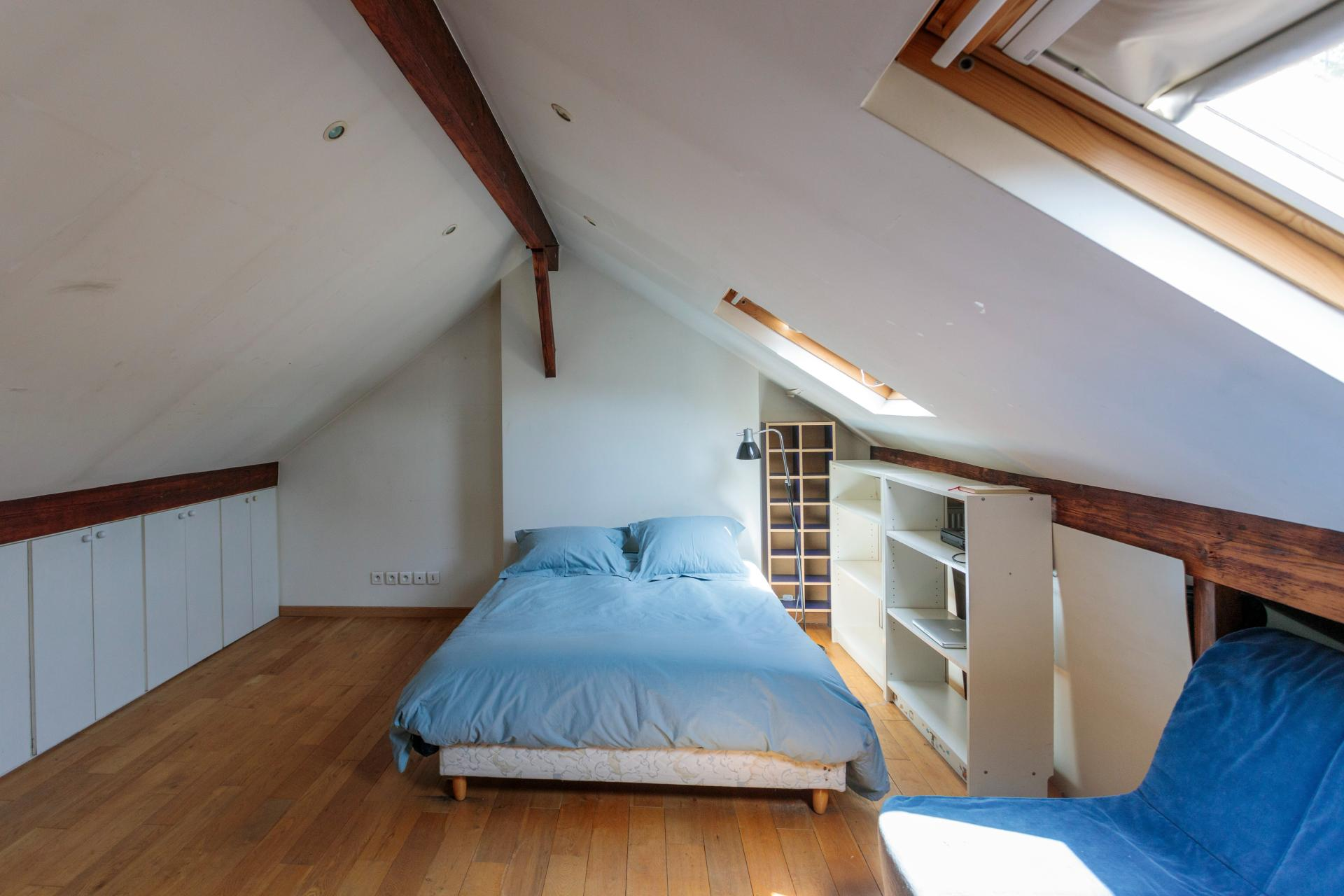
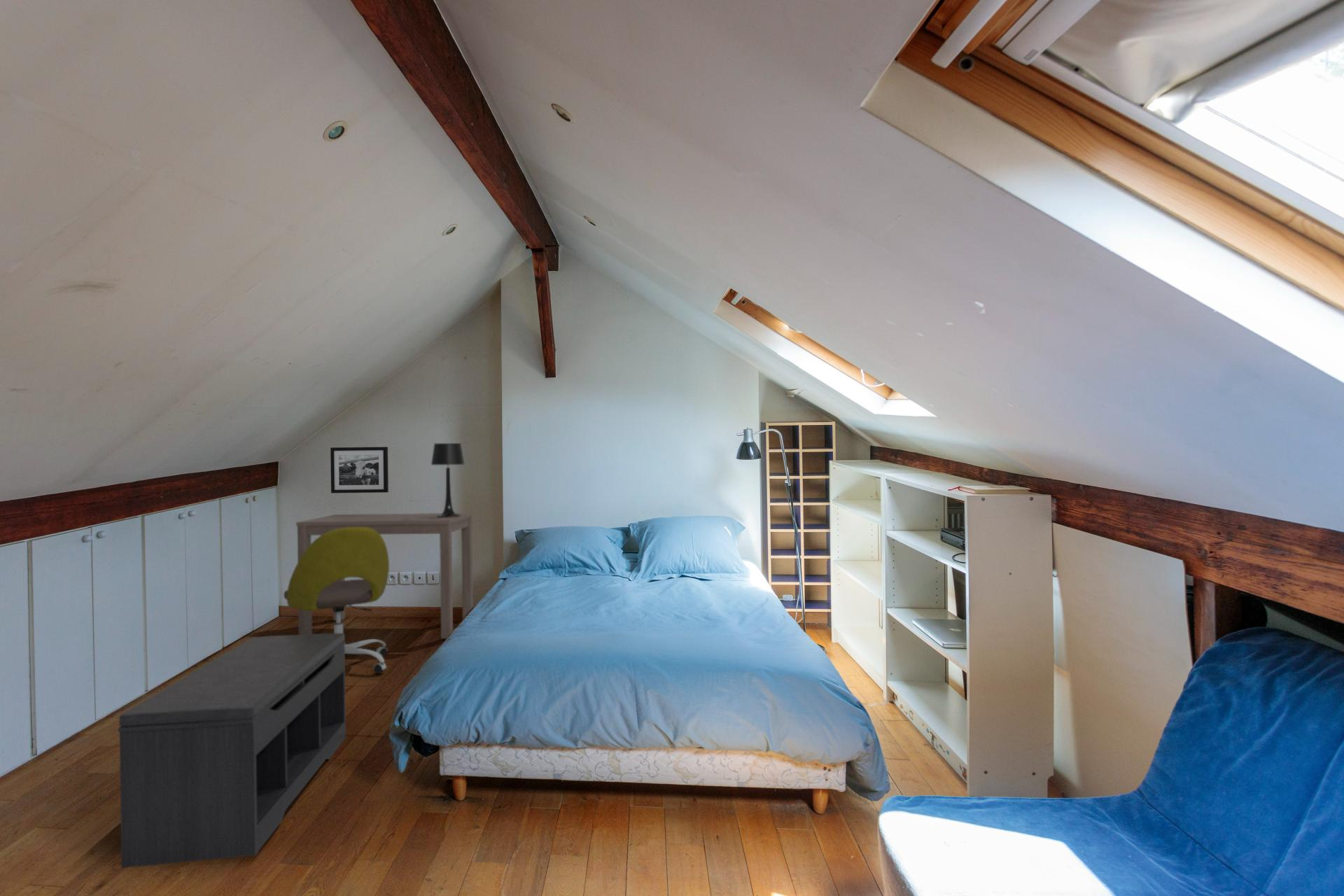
+ picture frame (359, 470)
+ bench (253, 729)
+ office chair (337, 595)
+ table lamp (448, 479)
+ desk (390, 533)
